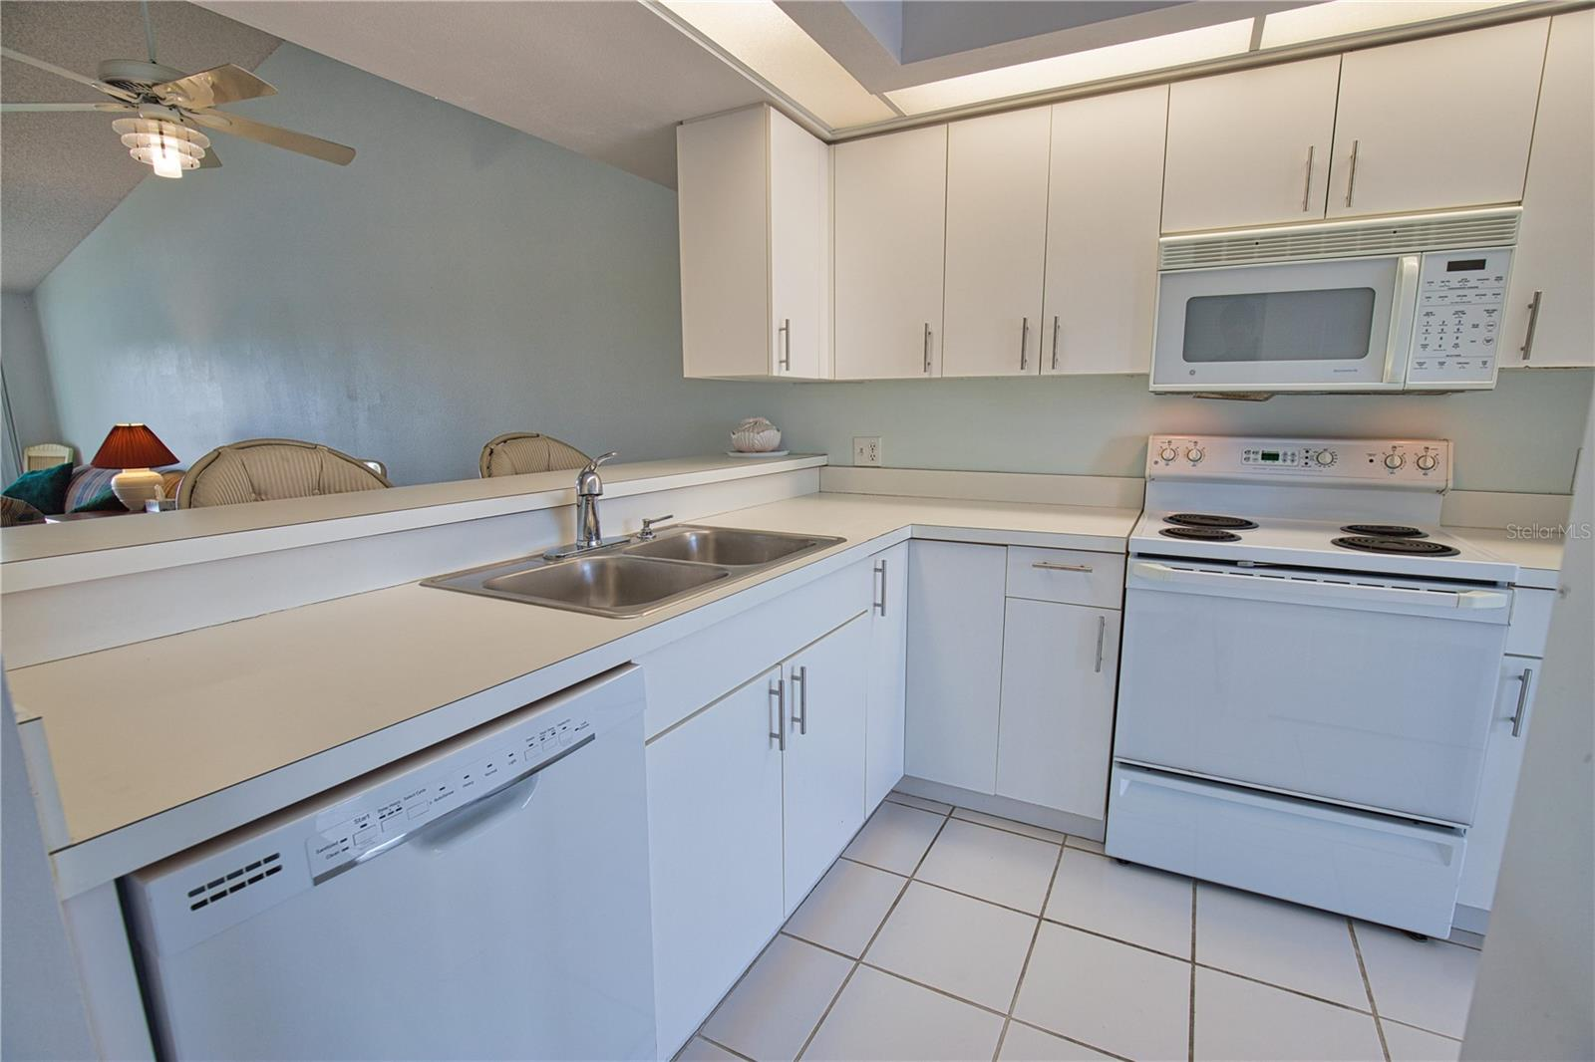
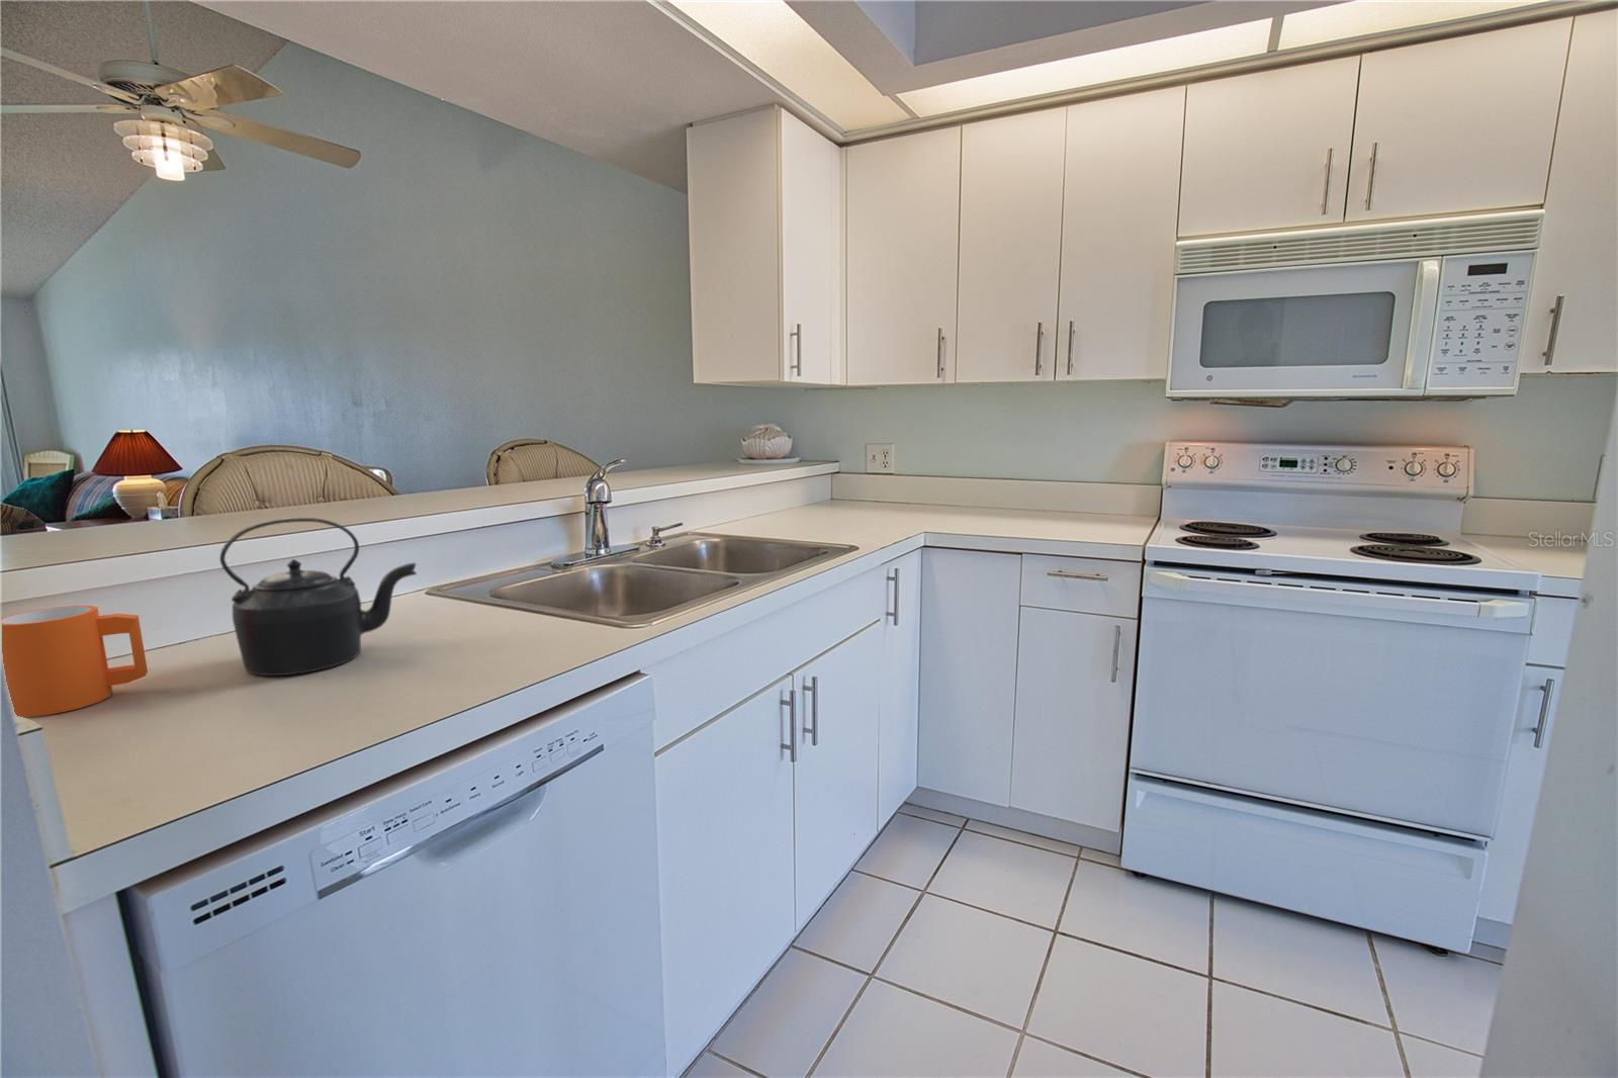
+ kettle (327, 586)
+ mug (73, 654)
